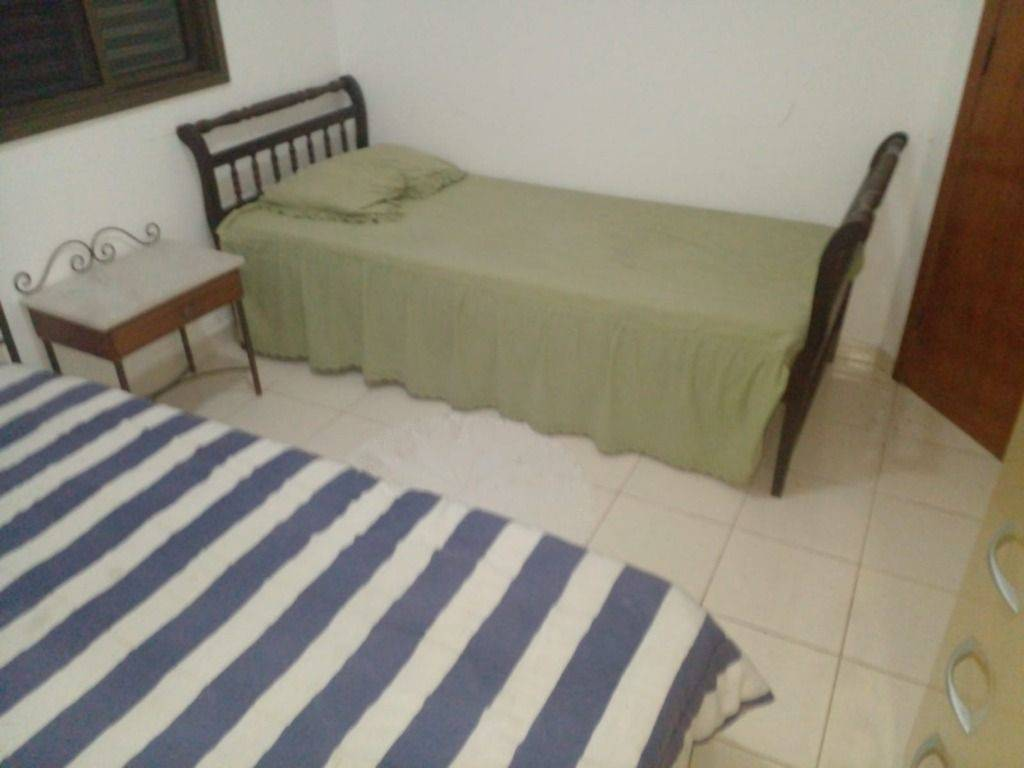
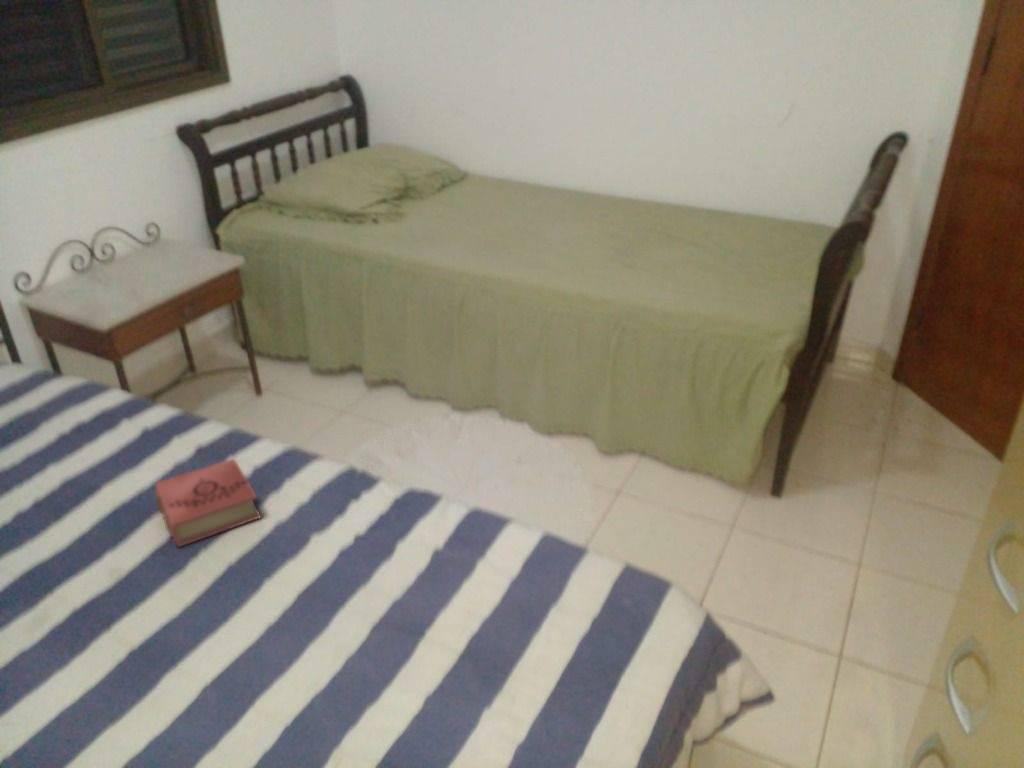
+ book (205, 501)
